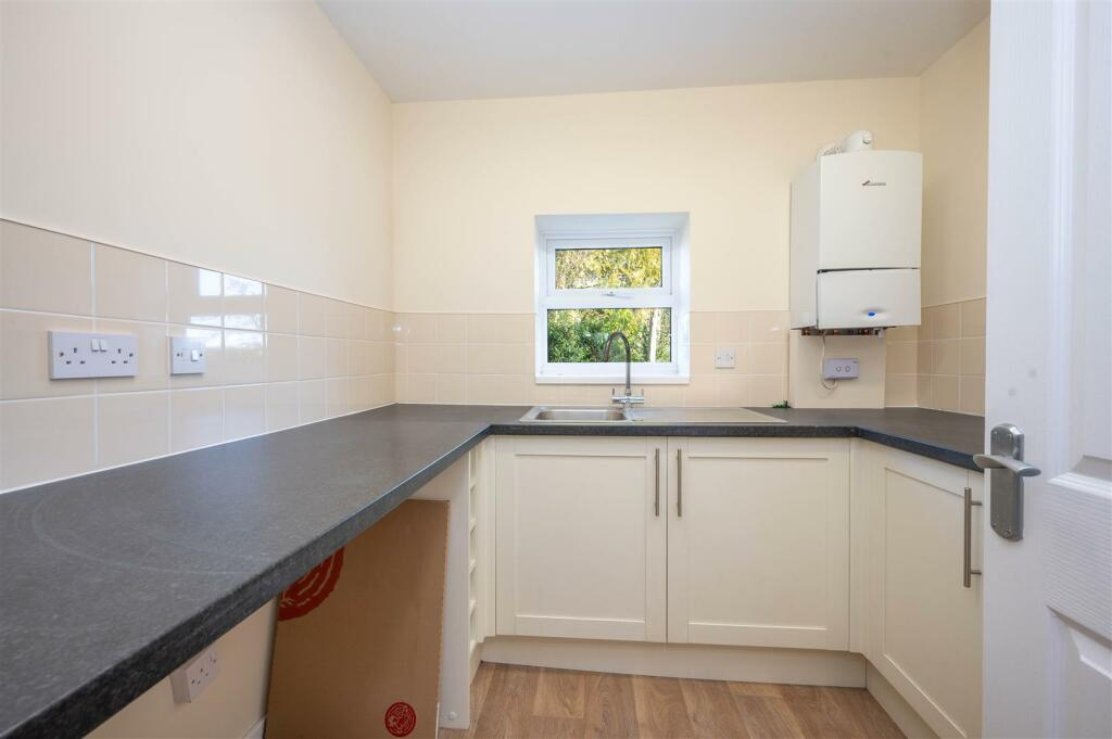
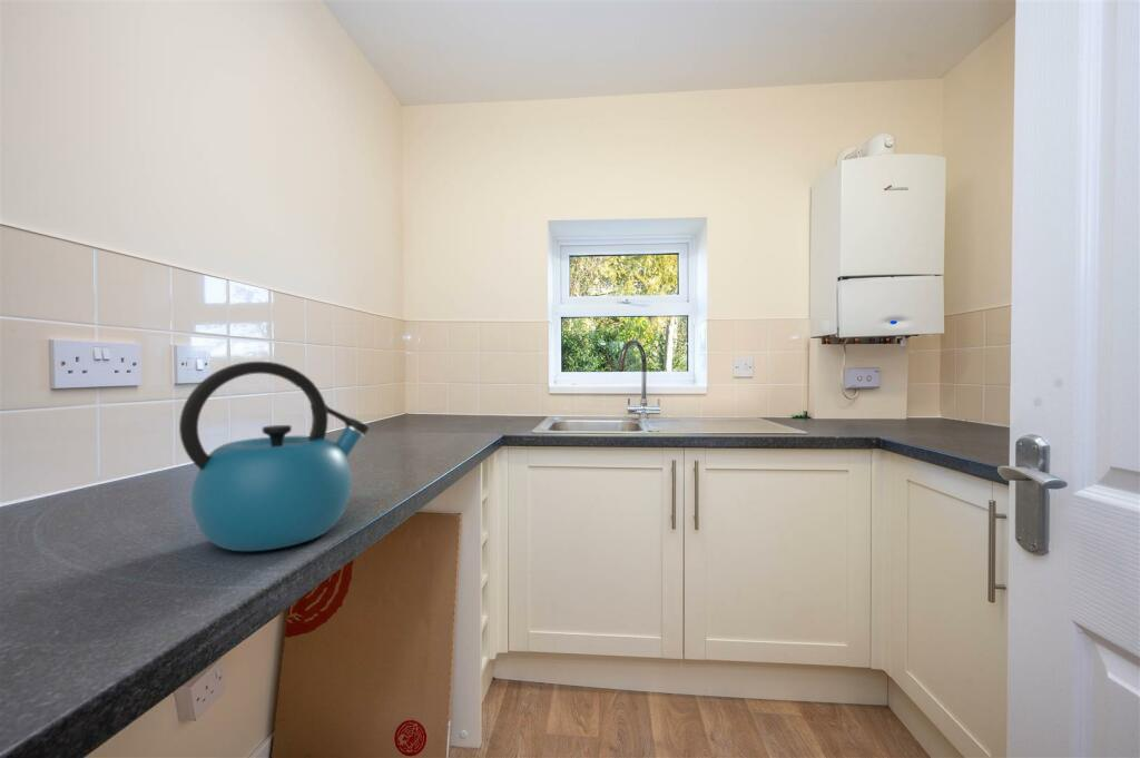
+ kettle (285, 447)
